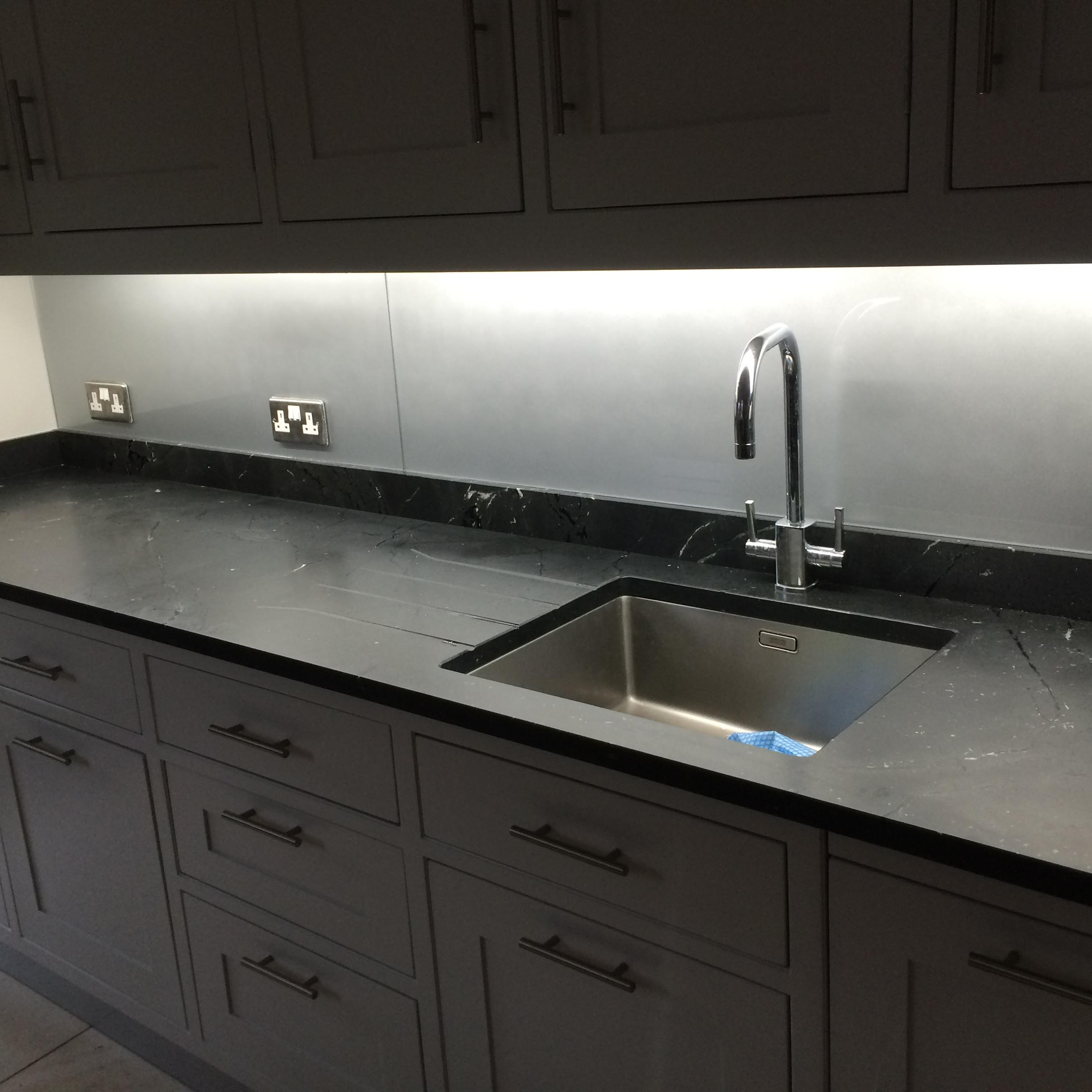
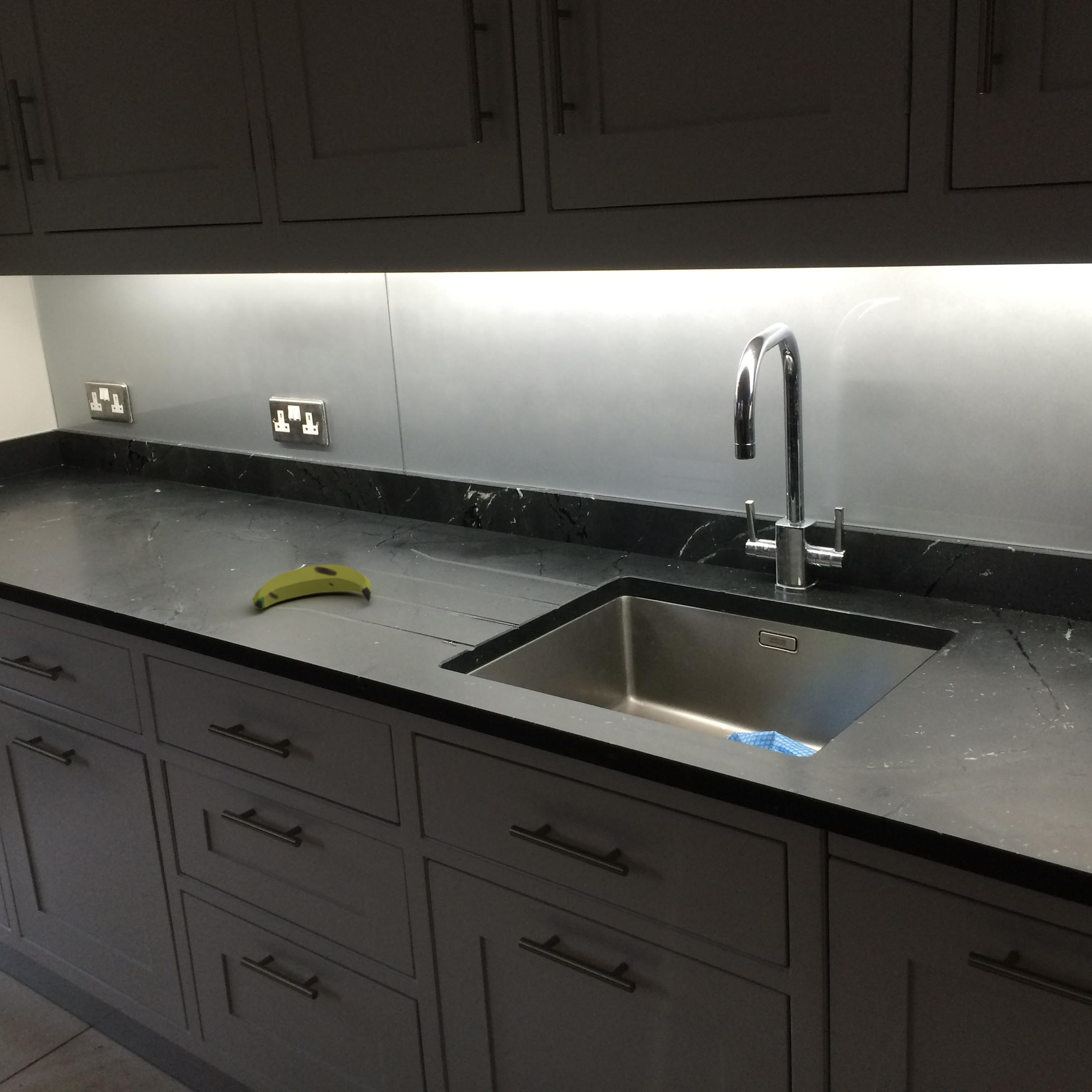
+ banana (313, 589)
